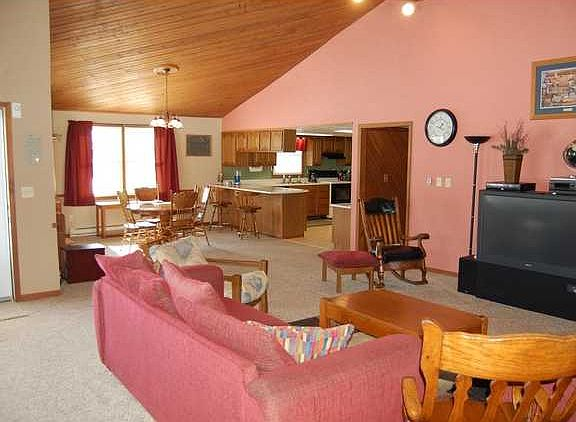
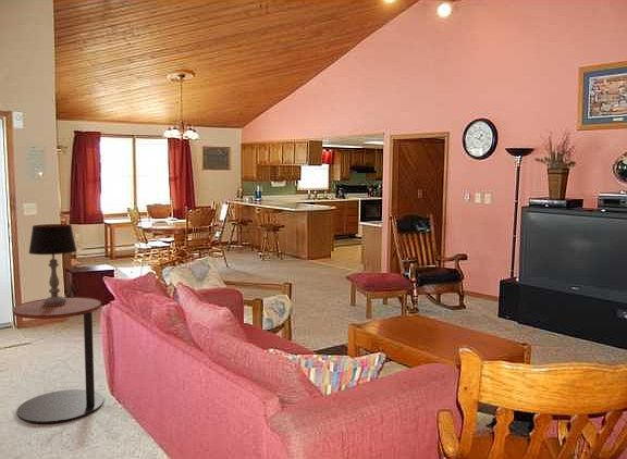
+ side table (85, 356)
+ table lamp (53, 263)
